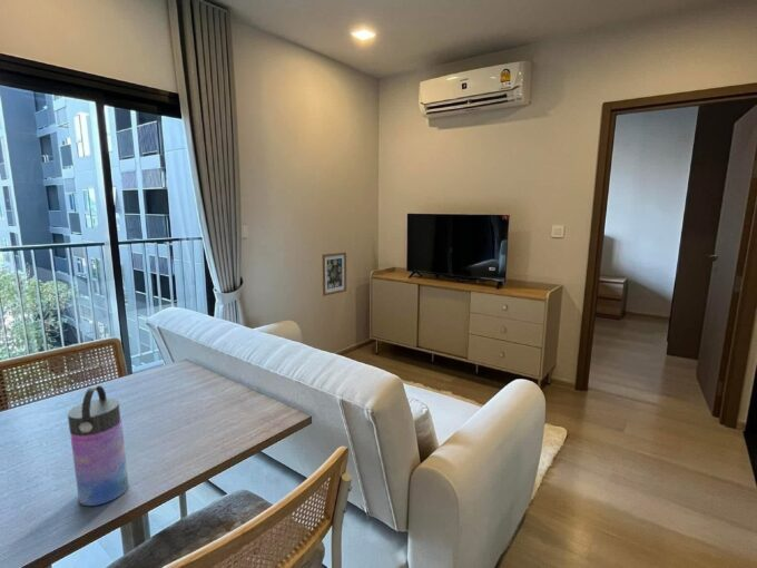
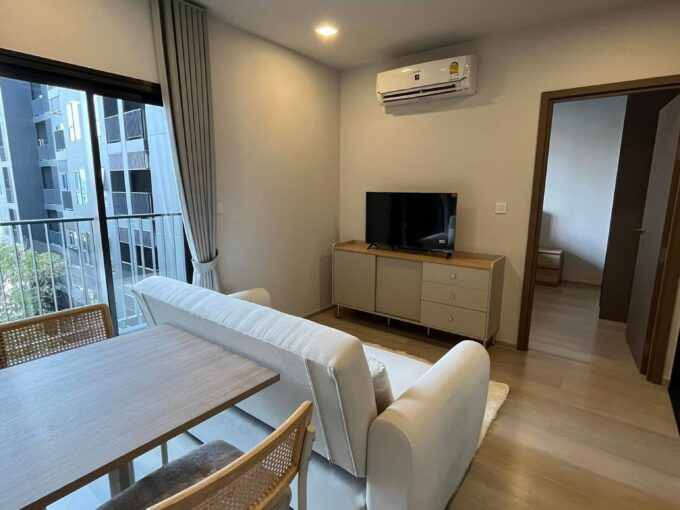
- wall art (334, 273)
- water bottle (98, 440)
